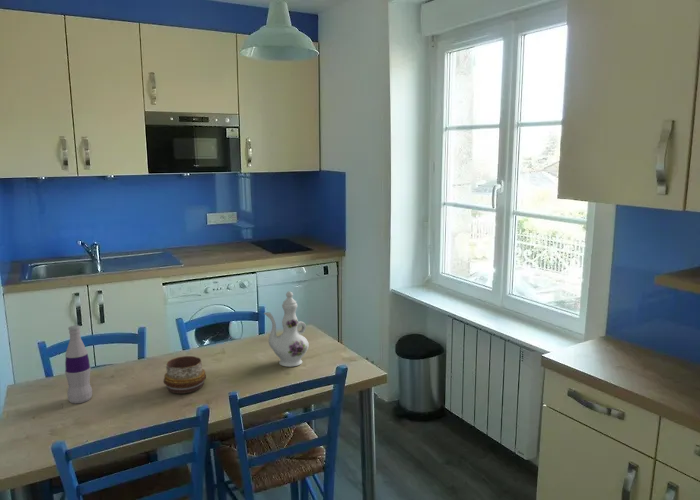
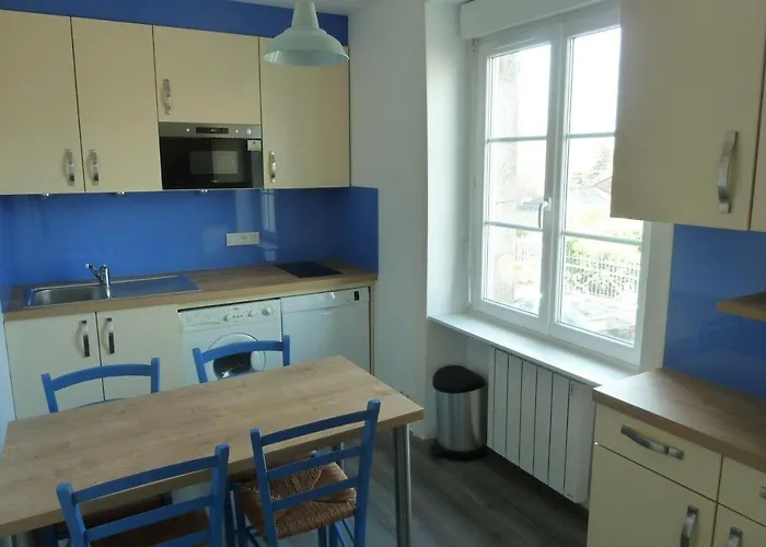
- decorative bowl (184, 374)
- bottle (77, 363)
- chinaware (285, 328)
